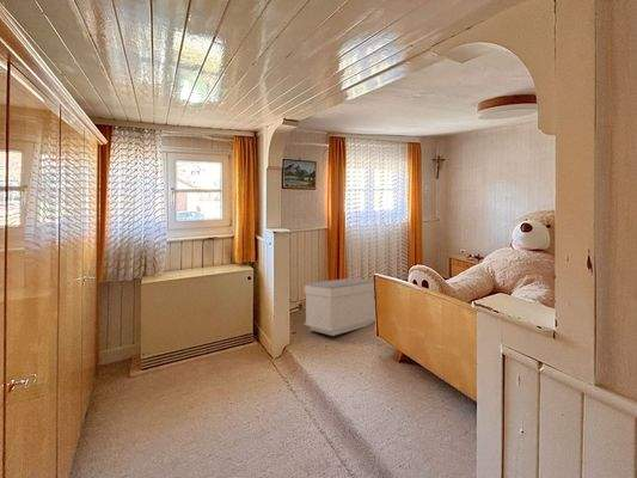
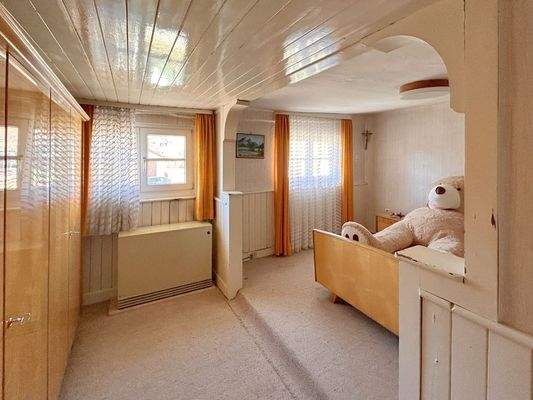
- bench (342, 304)
